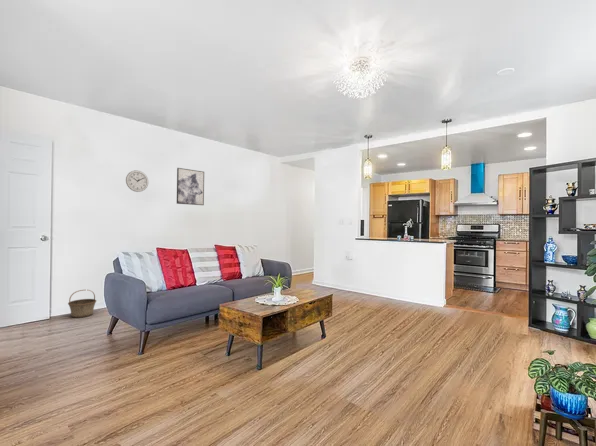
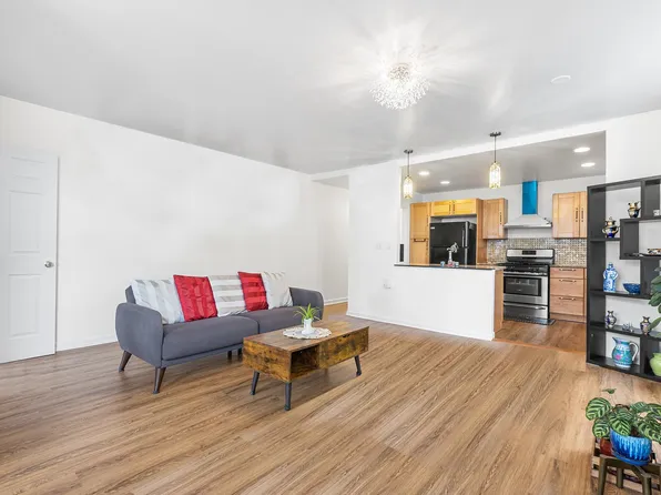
- basket (82, 302)
- wall art (190, 187)
- wall clock (137, 181)
